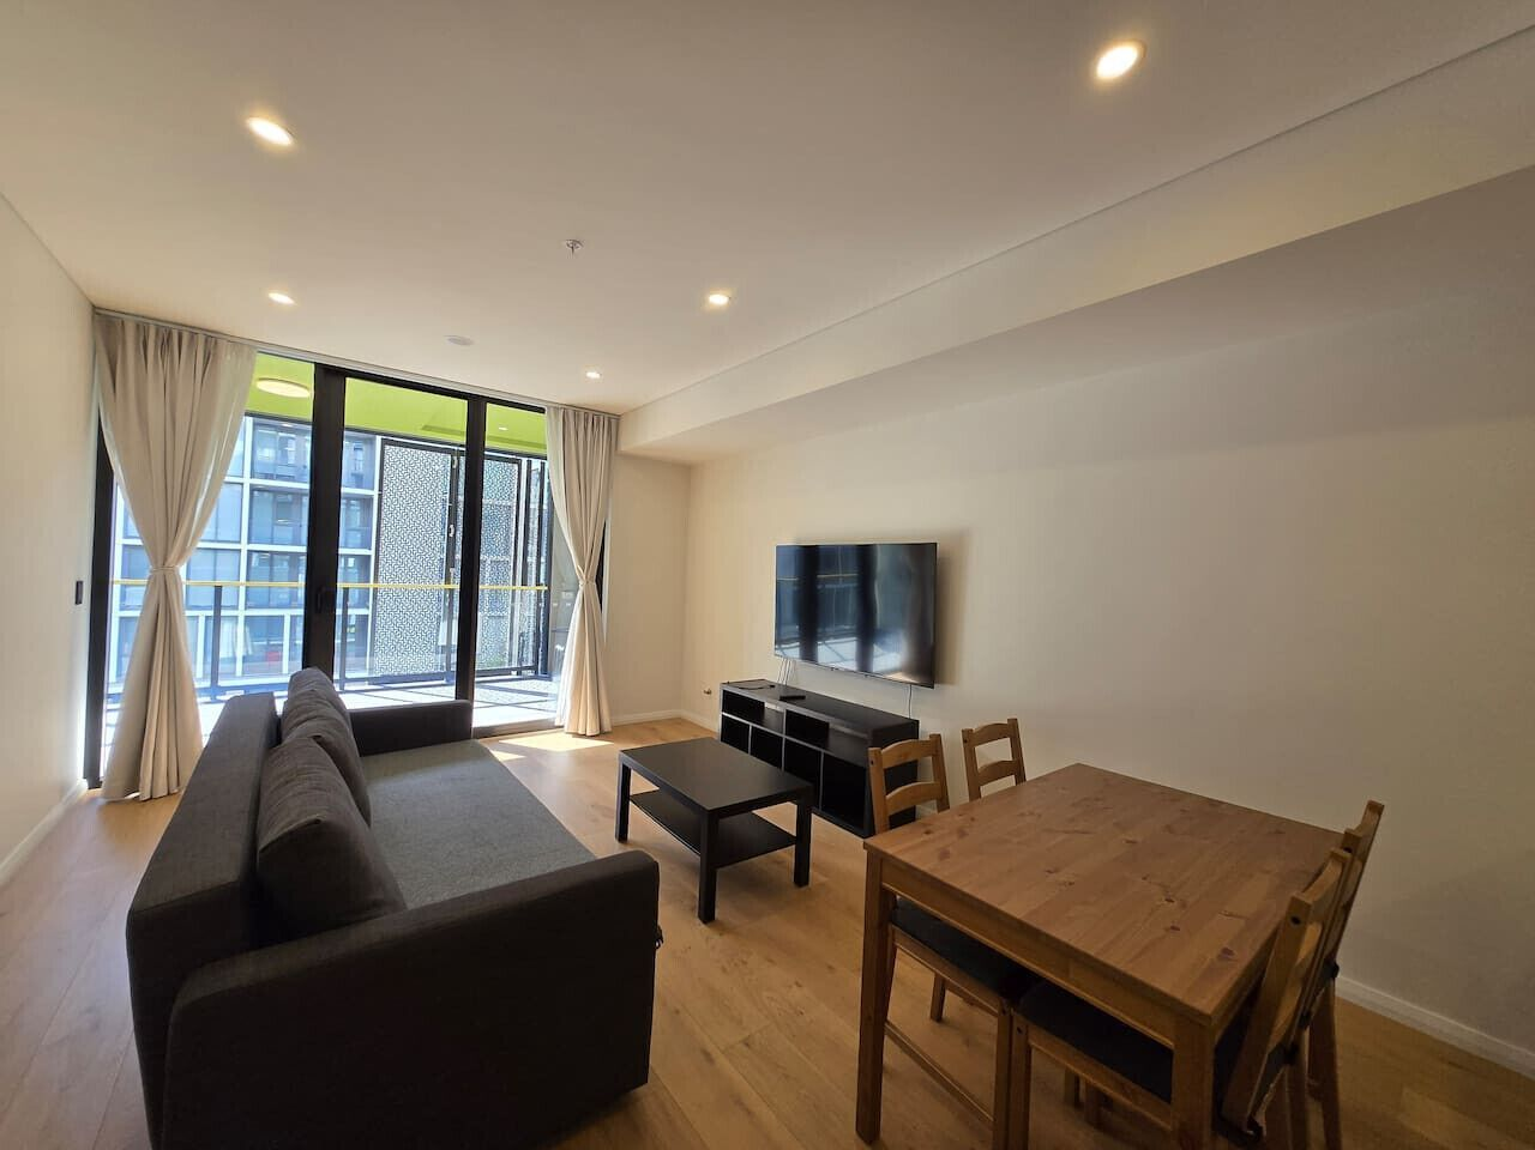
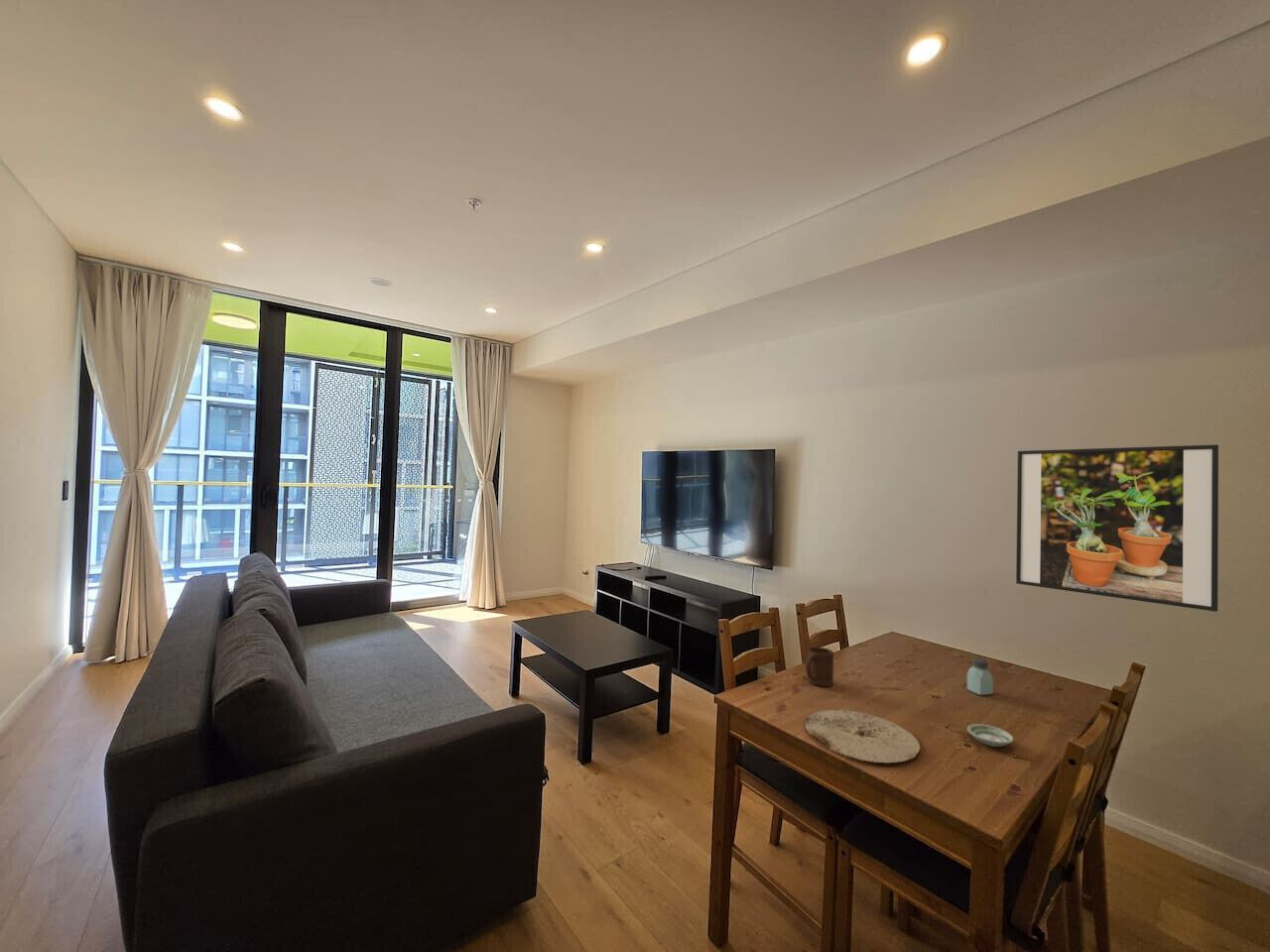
+ plate (859, 731)
+ saucer (989, 737)
+ saltshaker (979, 675)
+ cup (819, 667)
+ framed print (1105, 522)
